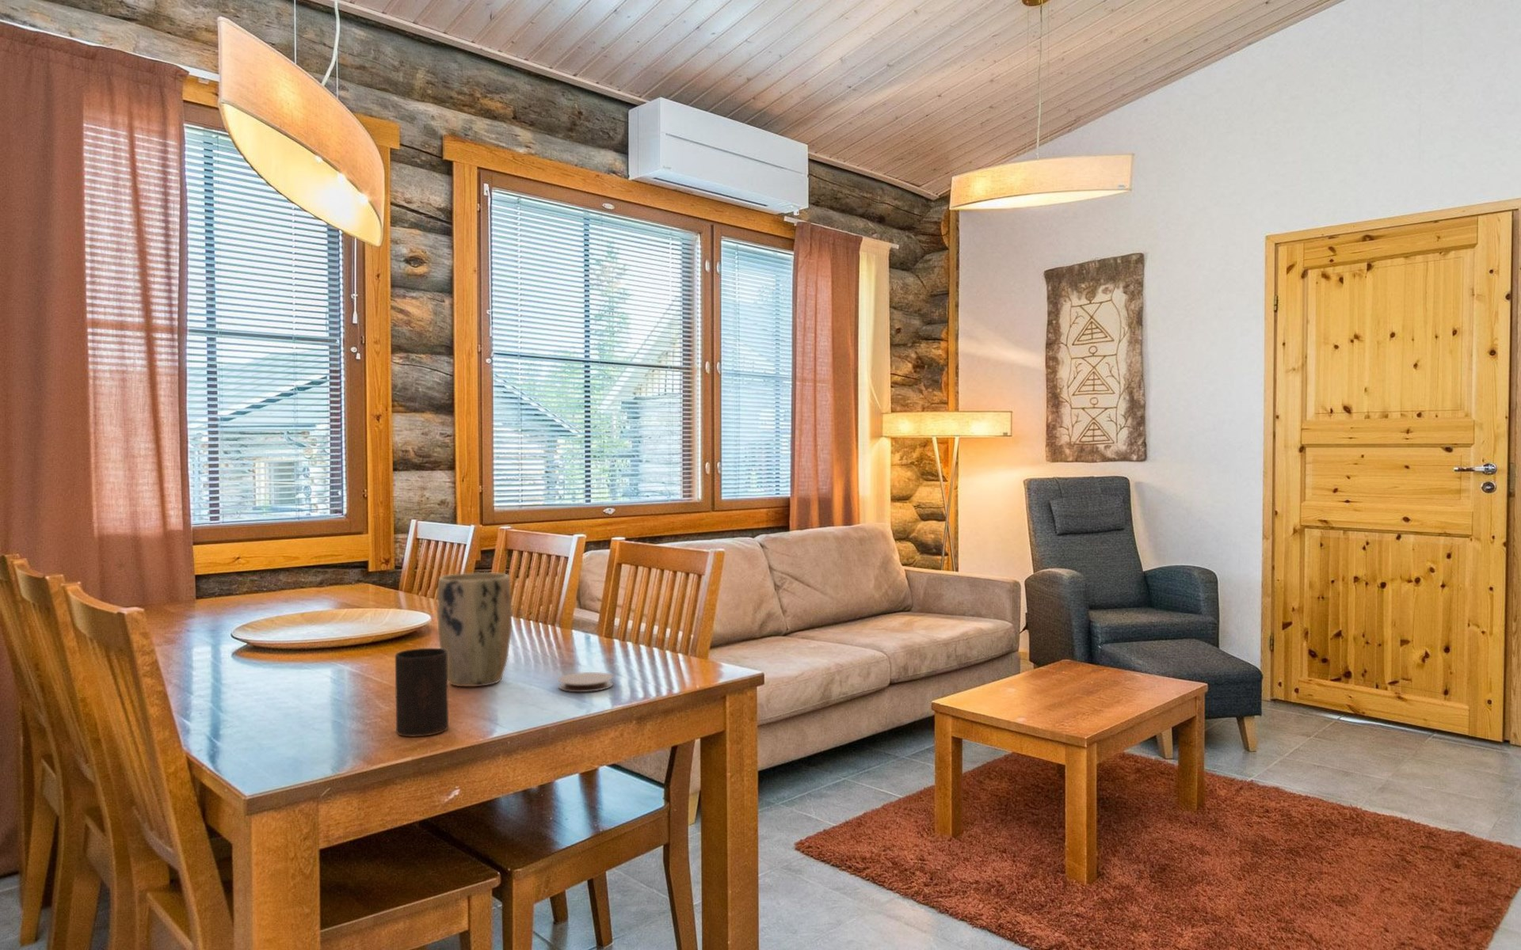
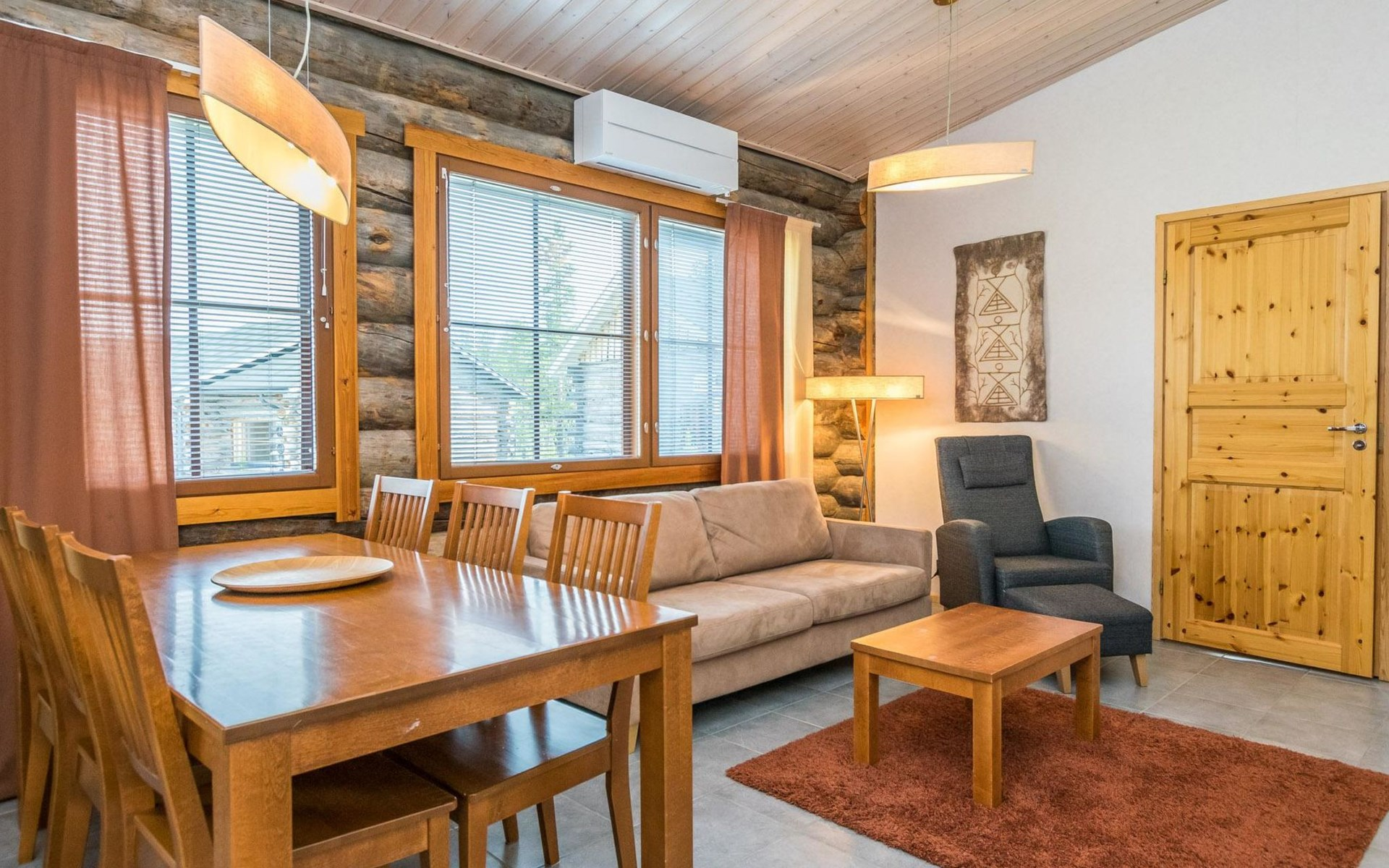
- cup (422, 691)
- plant pot (474, 628)
- coaster (586, 682)
